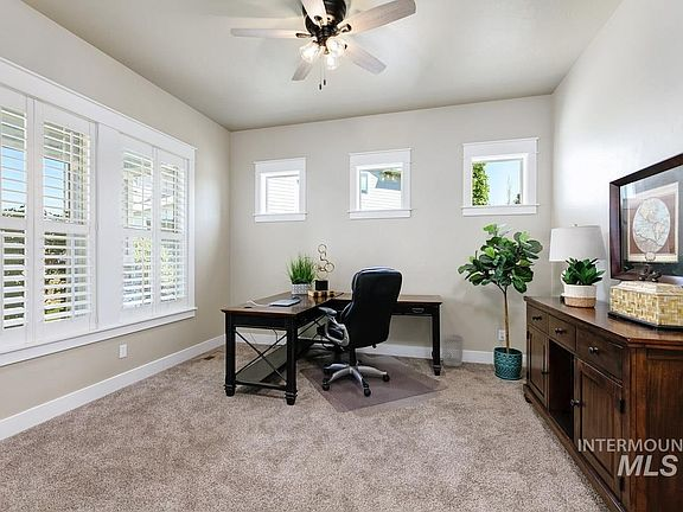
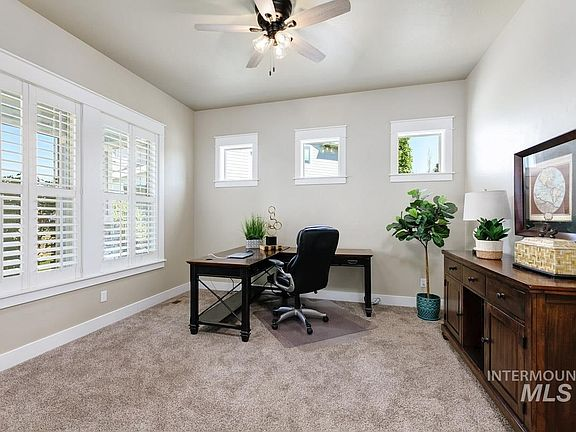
- wastebasket (452, 350)
